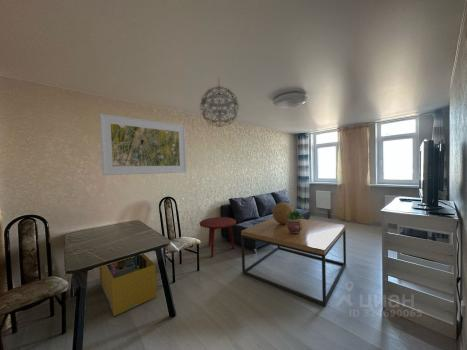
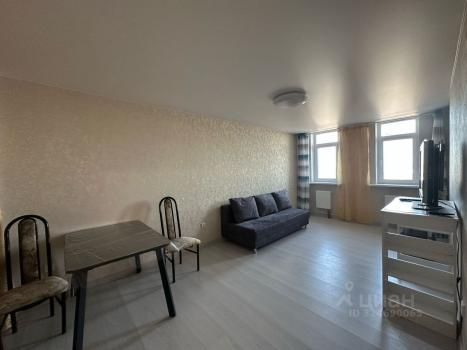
- pendant light (219, 102)
- storage bin (126, 273)
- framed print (149, 147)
- potted plant (293, 220)
- coffee table (295, 248)
- side table (214, 233)
- decorative sphere (283, 213)
